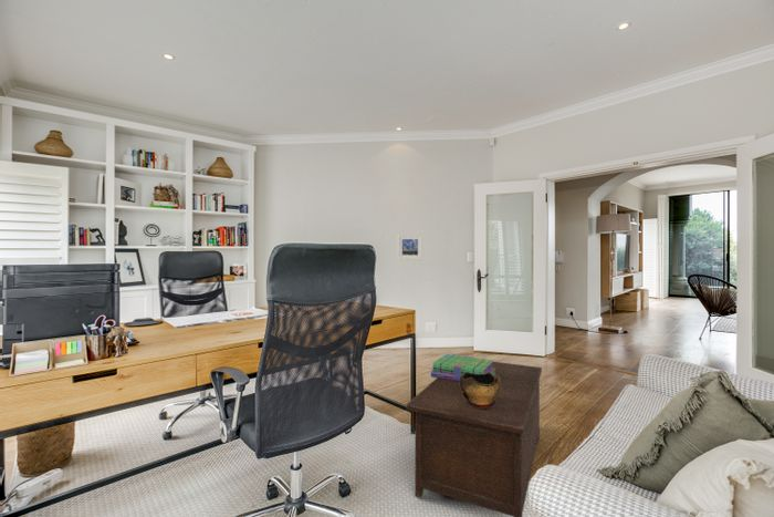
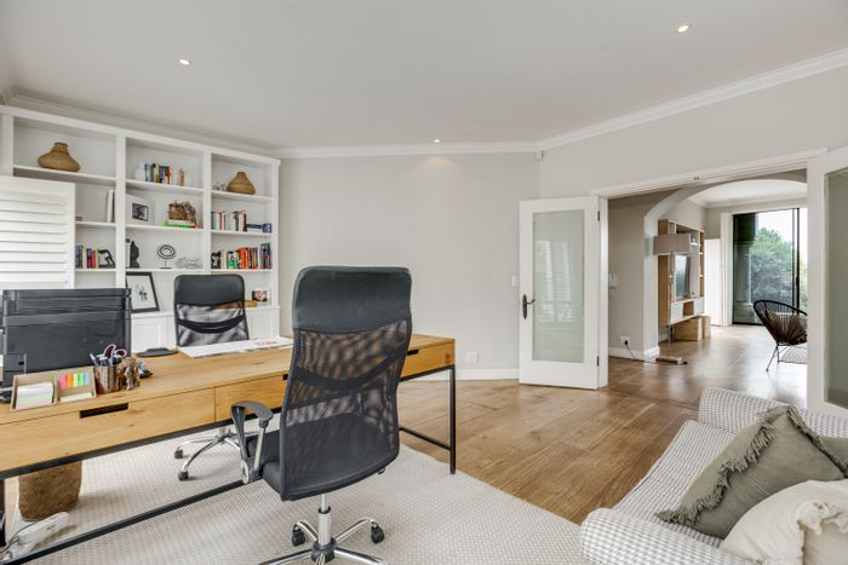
- stack of books (463, 368)
- cabinet (483, 423)
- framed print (409, 247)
- decorative bowl (479, 385)
